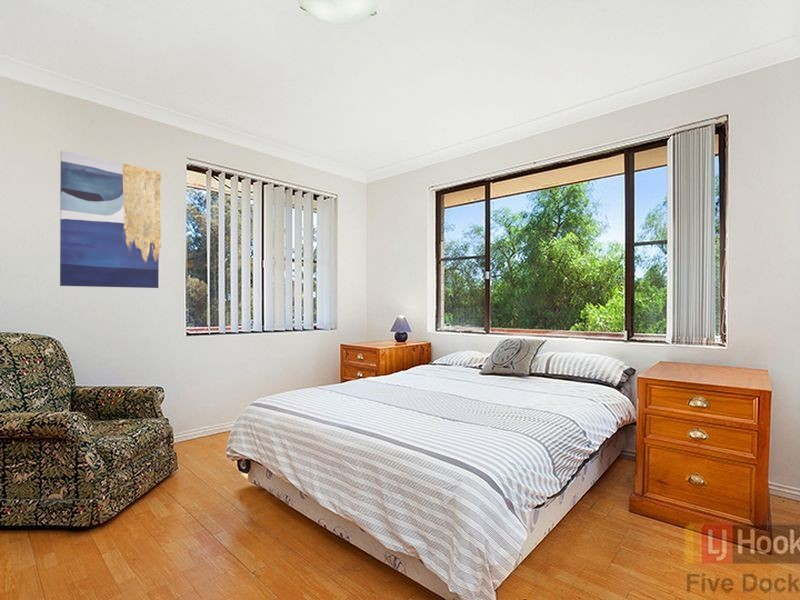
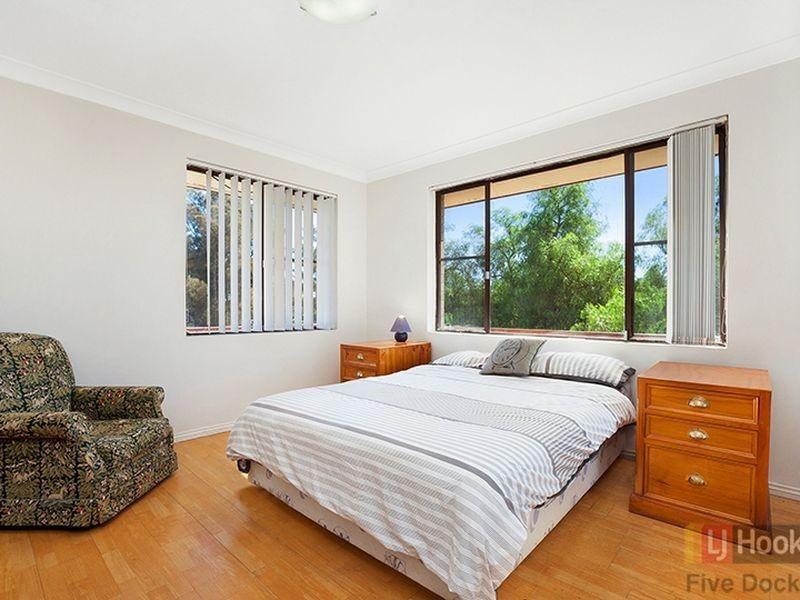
- wall art (114, 224)
